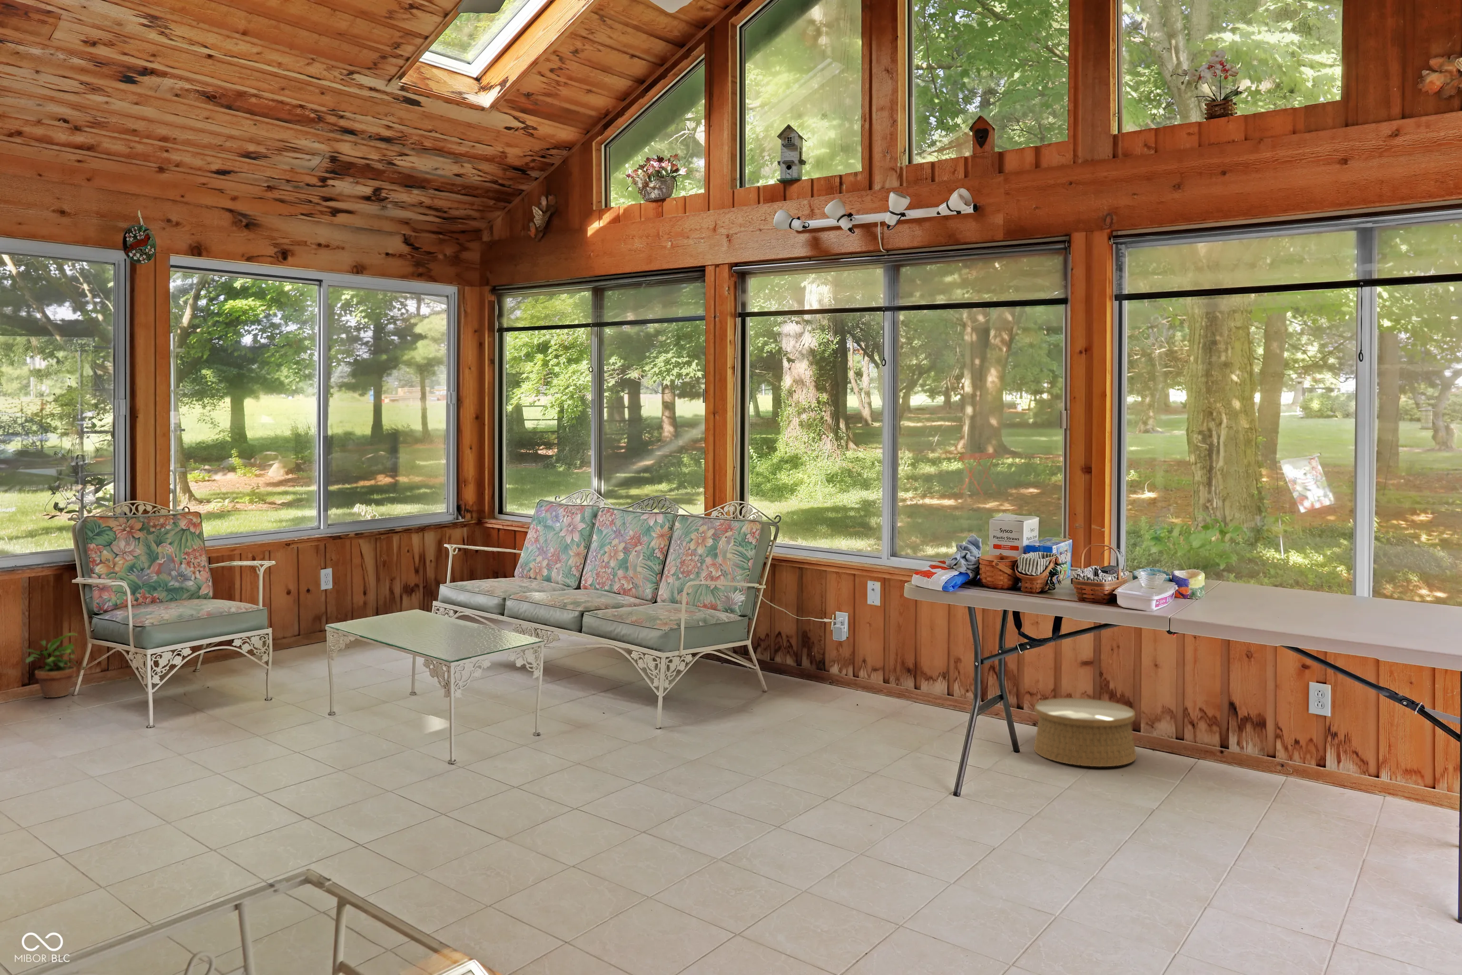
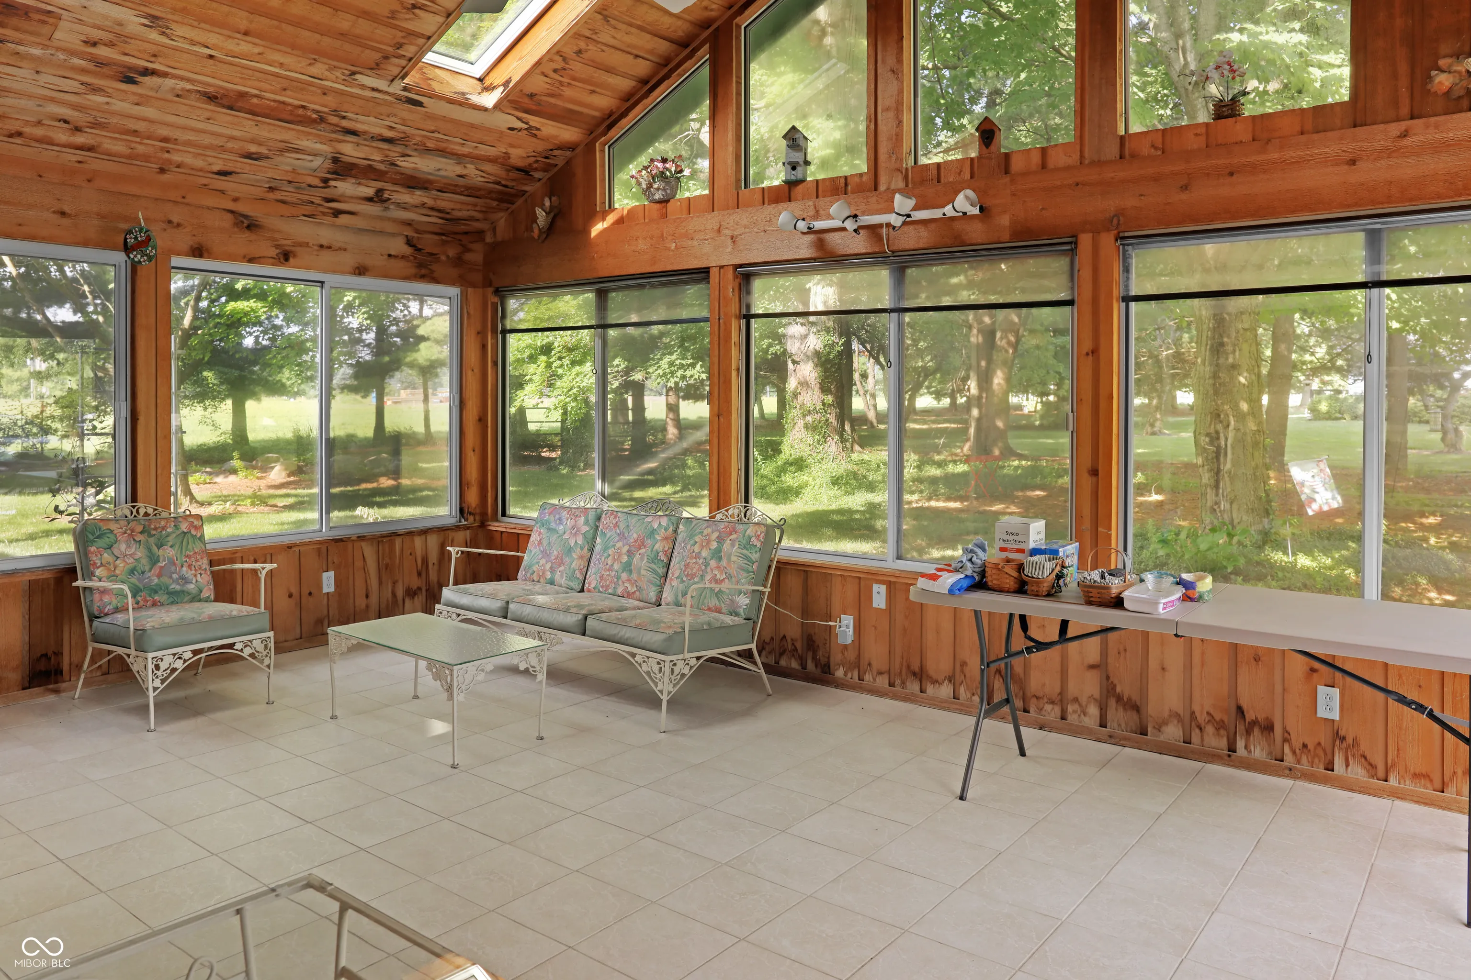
- potted plant (49, 665)
- woven basket (1085, 730)
